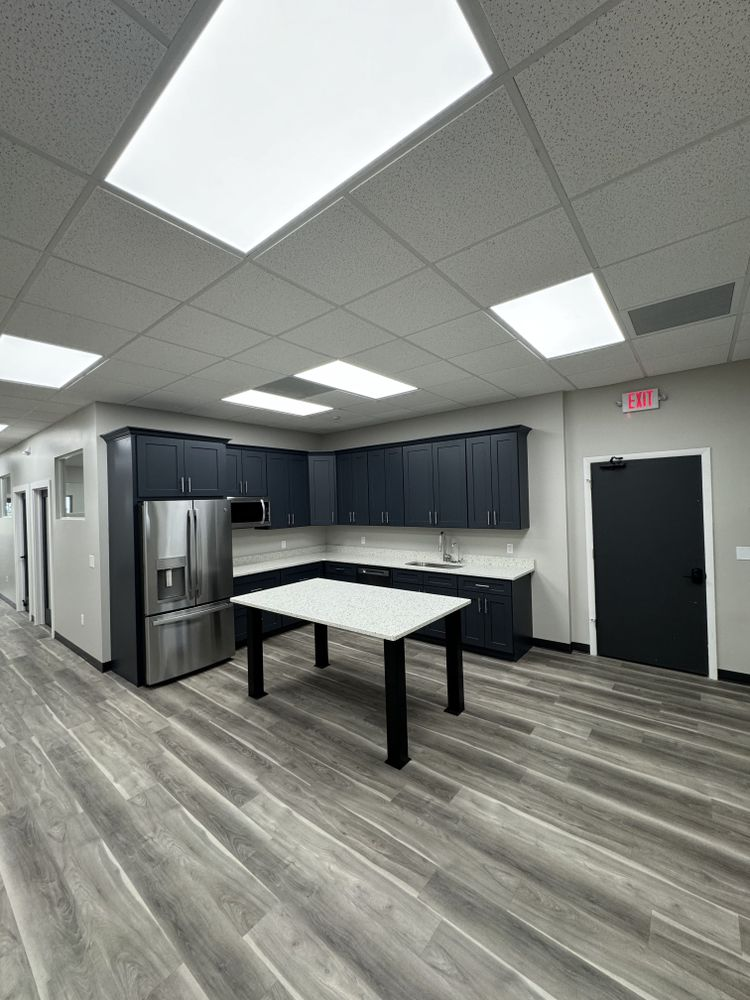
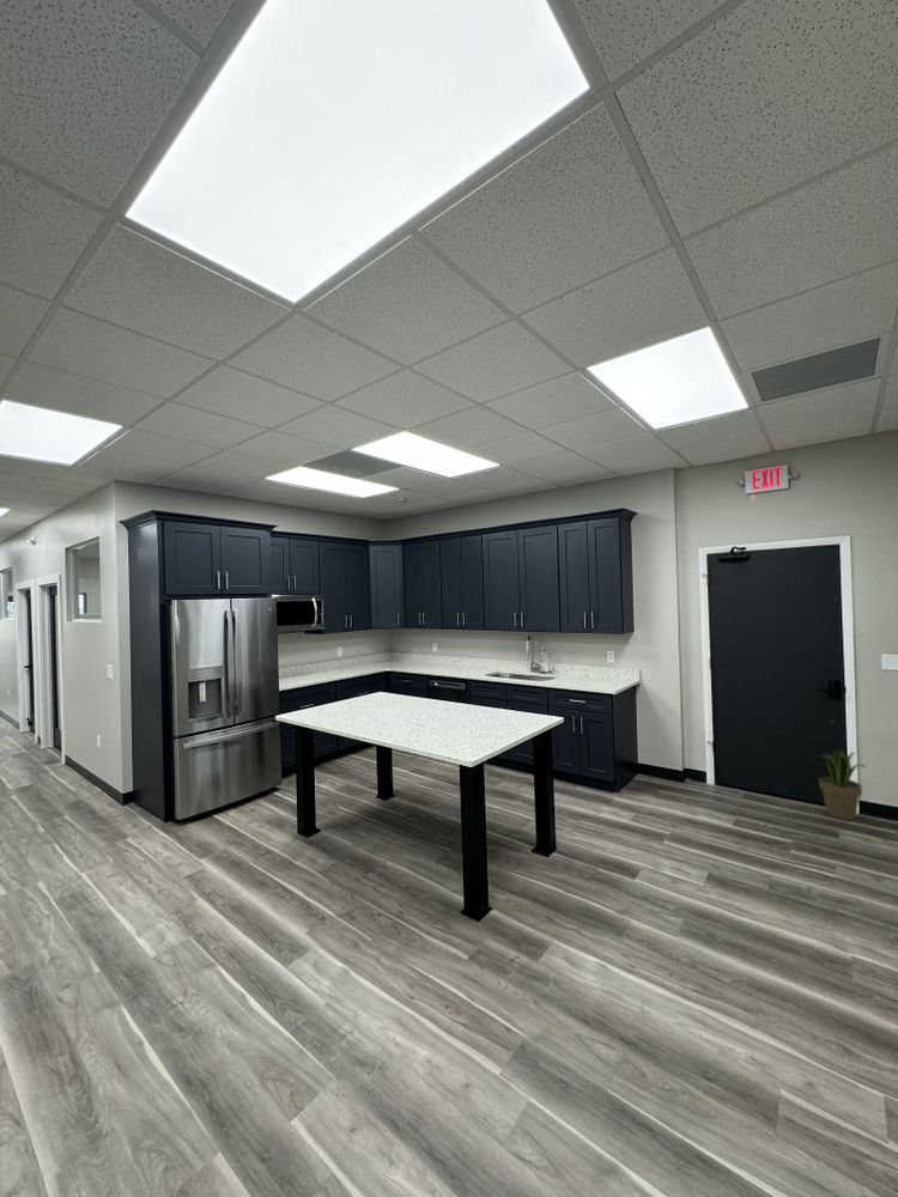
+ potted plant (842, 782)
